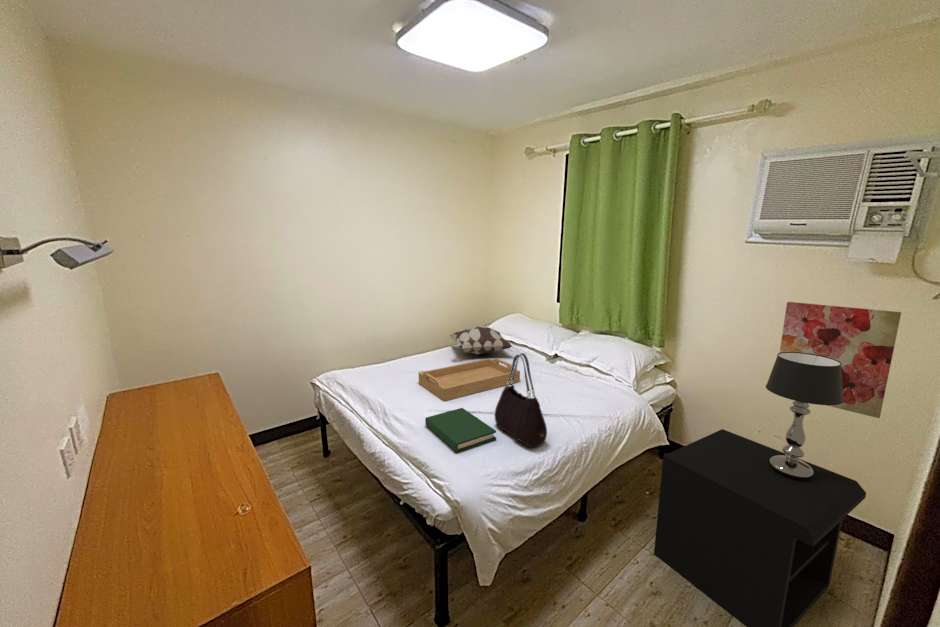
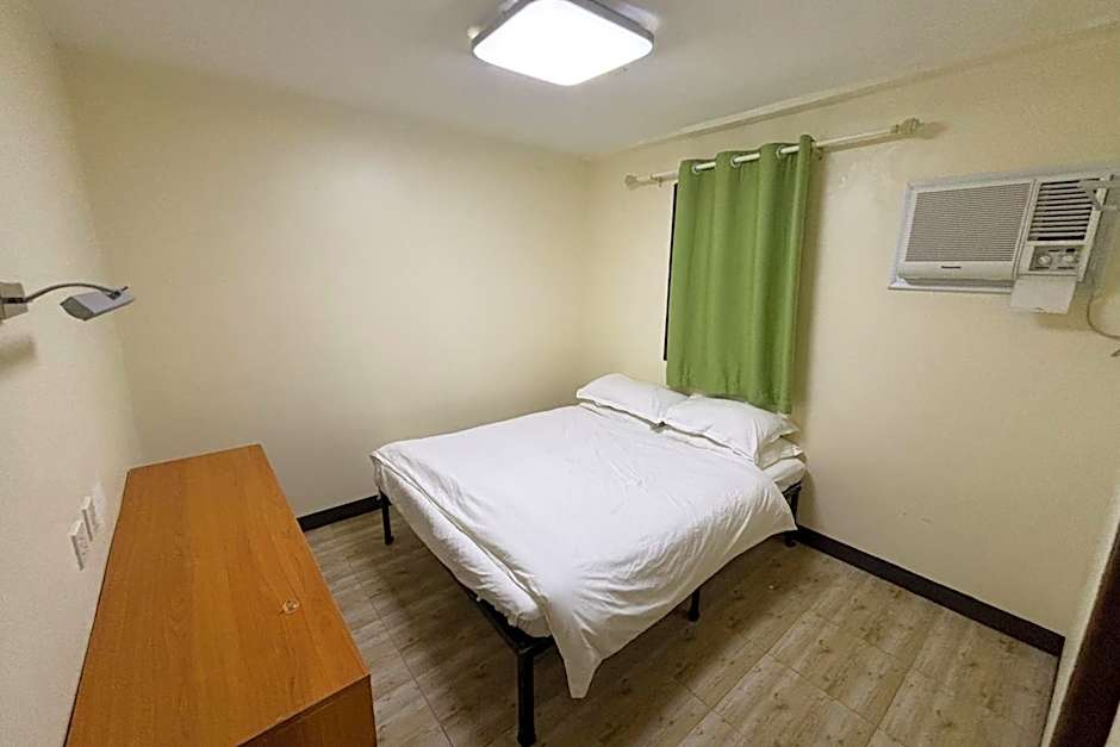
- hardback book (459, 428)
- nightstand (750, 523)
- handbag (520, 395)
- decorative pillow (478, 340)
- table lamp (798, 416)
- wall art (831, 356)
- serving tray (469, 375)
